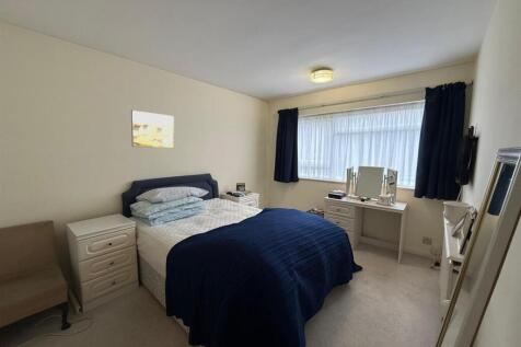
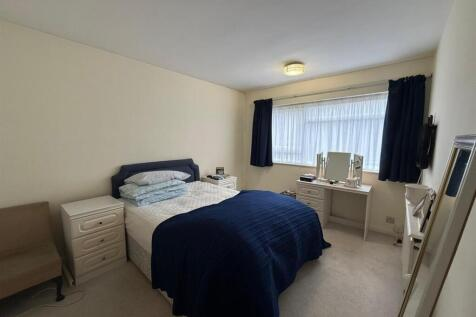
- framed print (153, 130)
